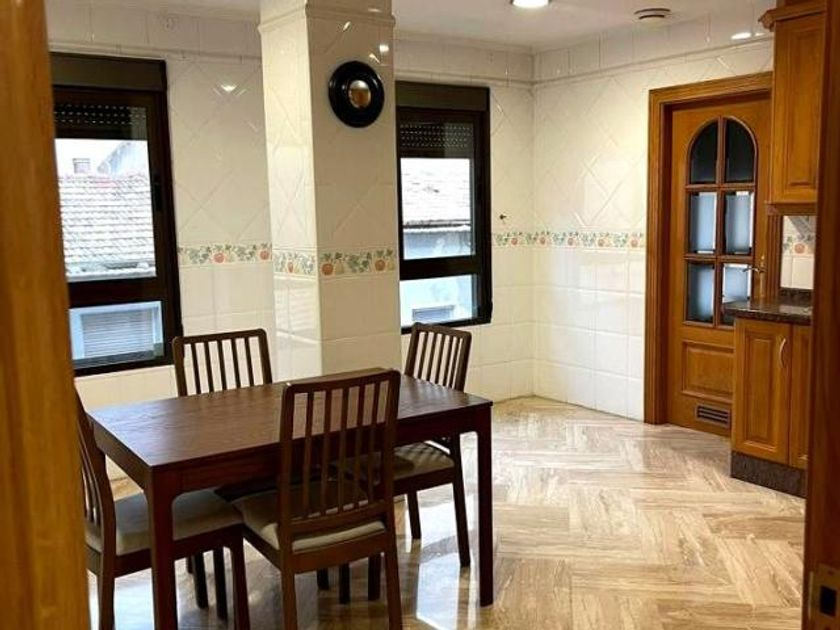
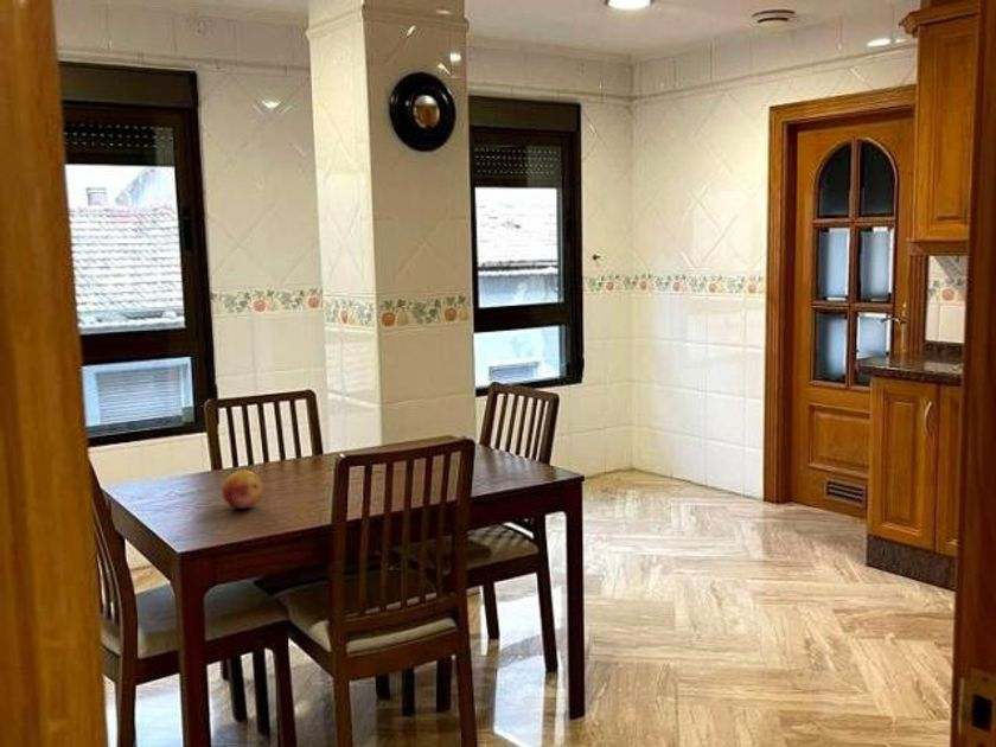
+ fruit (242, 487)
